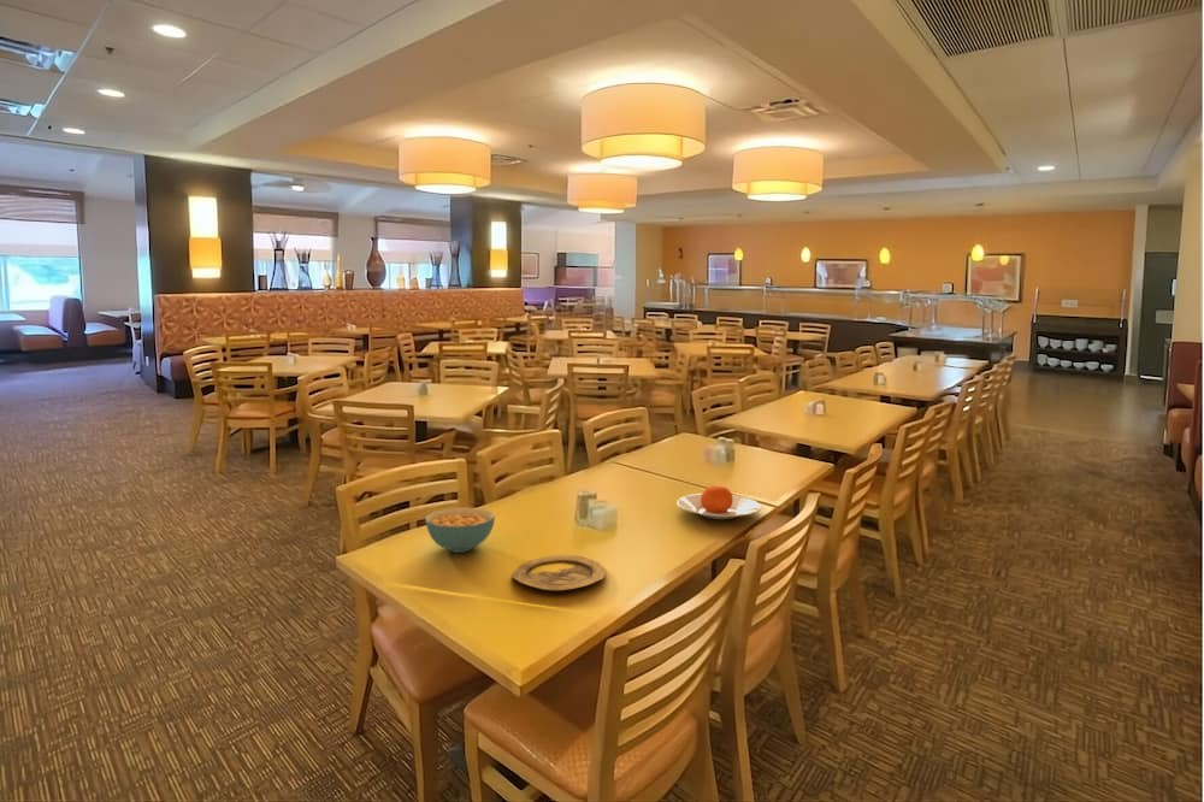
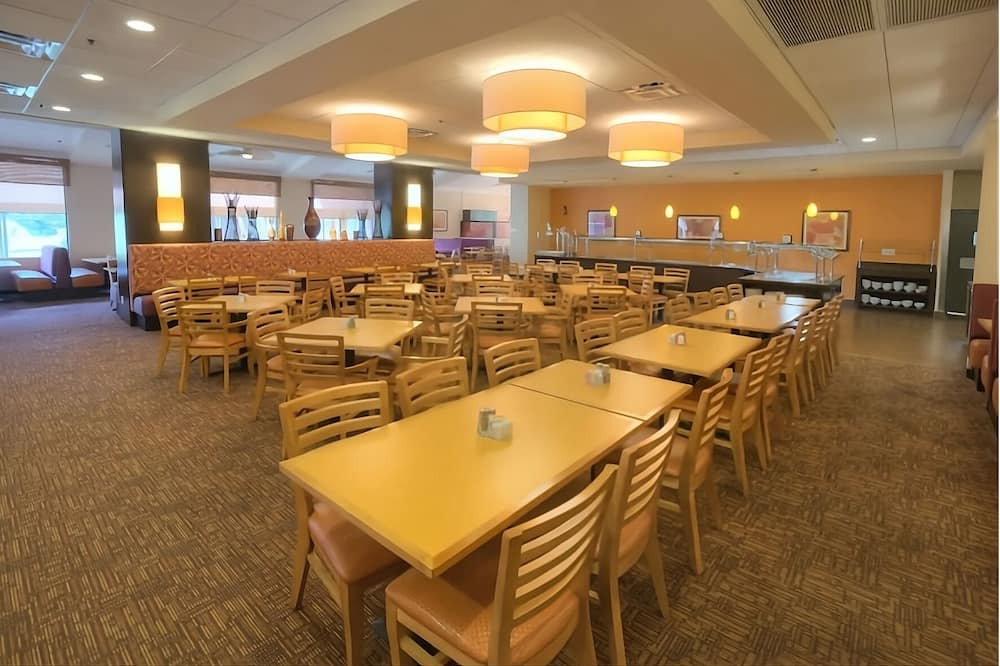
- plate (559, 572)
- plate (718, 501)
- cereal bowl (460, 532)
